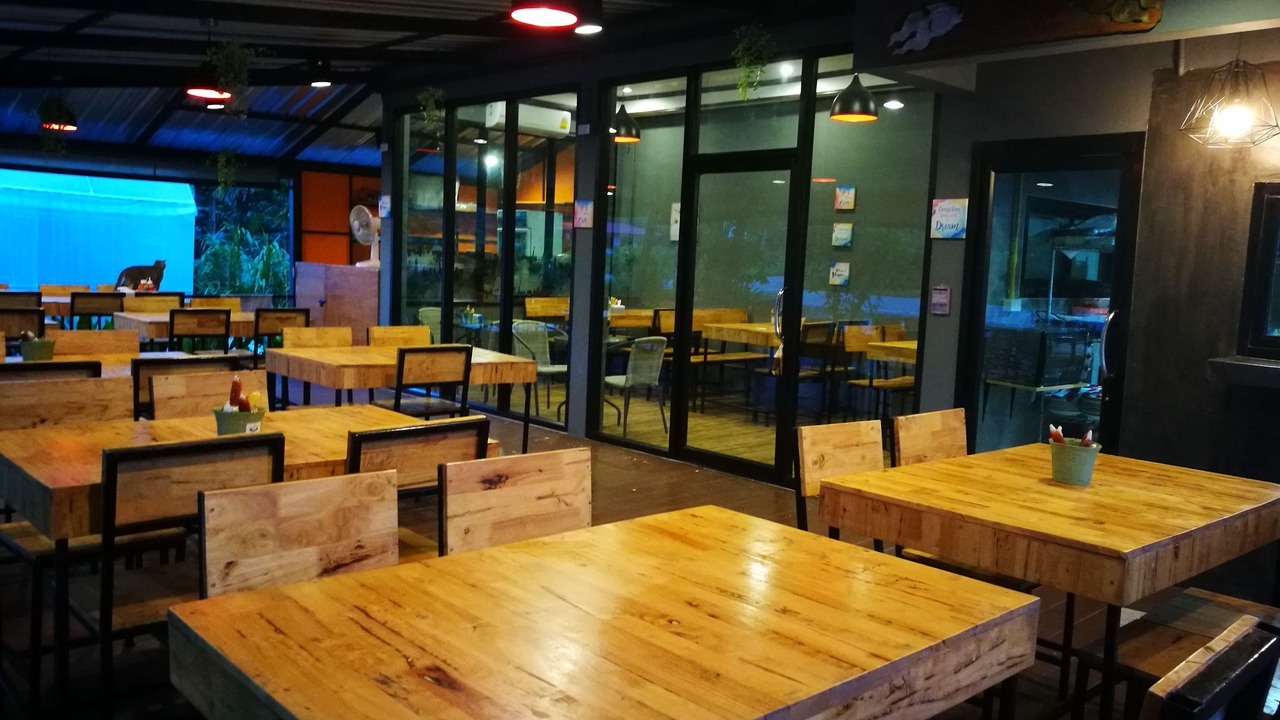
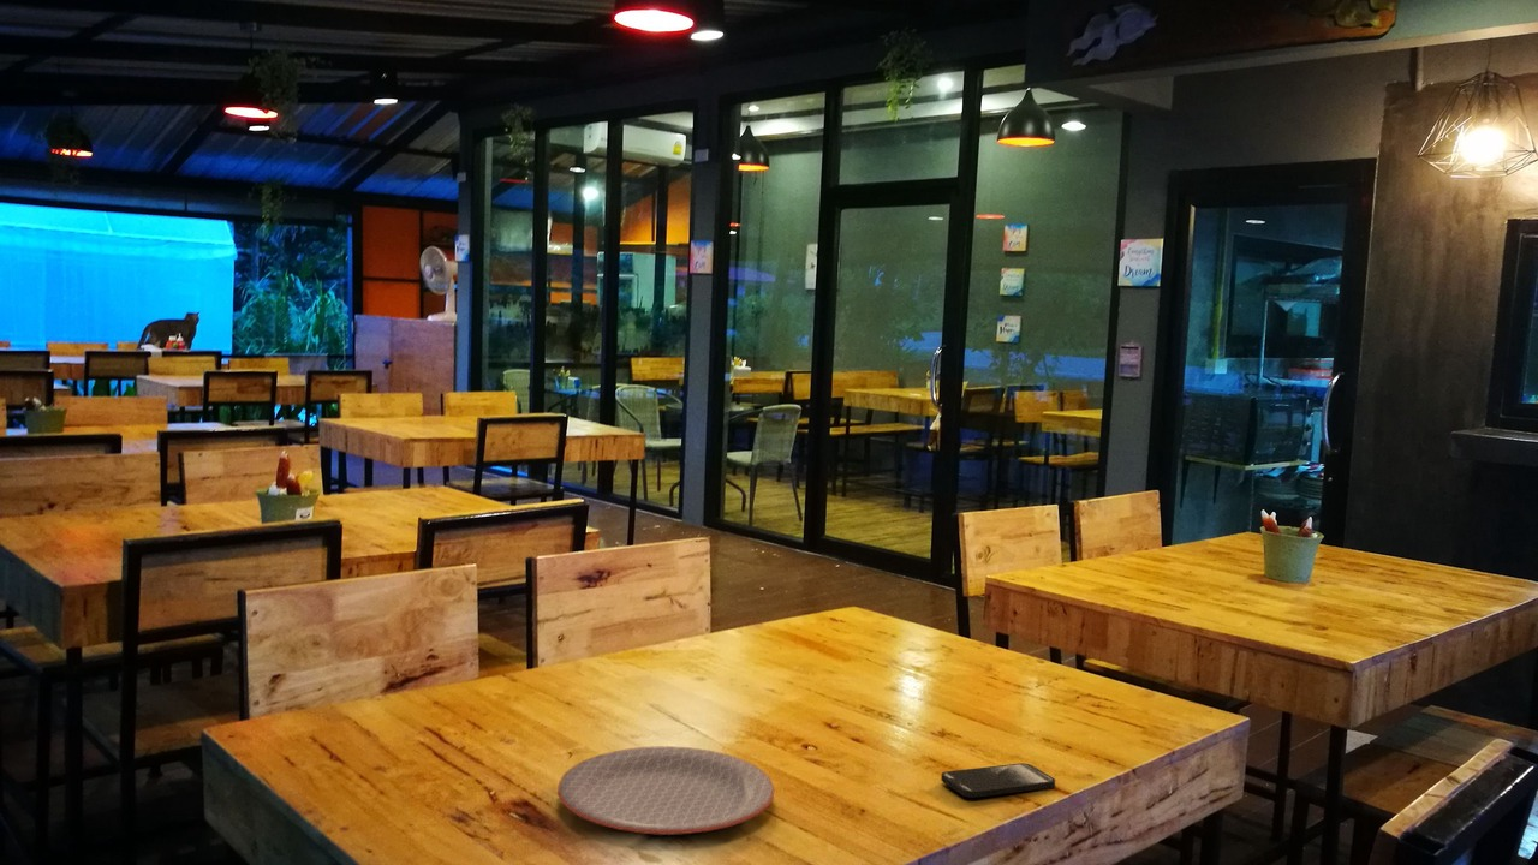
+ smartphone (997, 780)
+ plate (666, 793)
